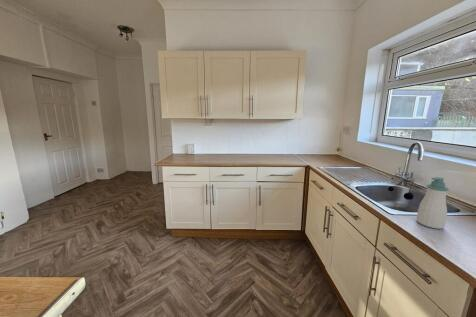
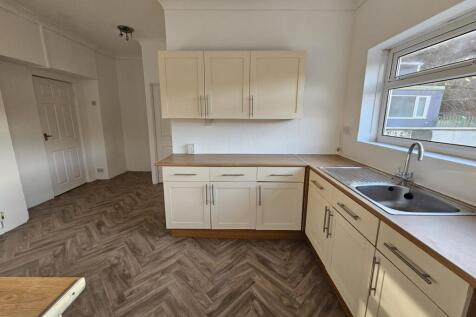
- soap bottle (434, 201)
